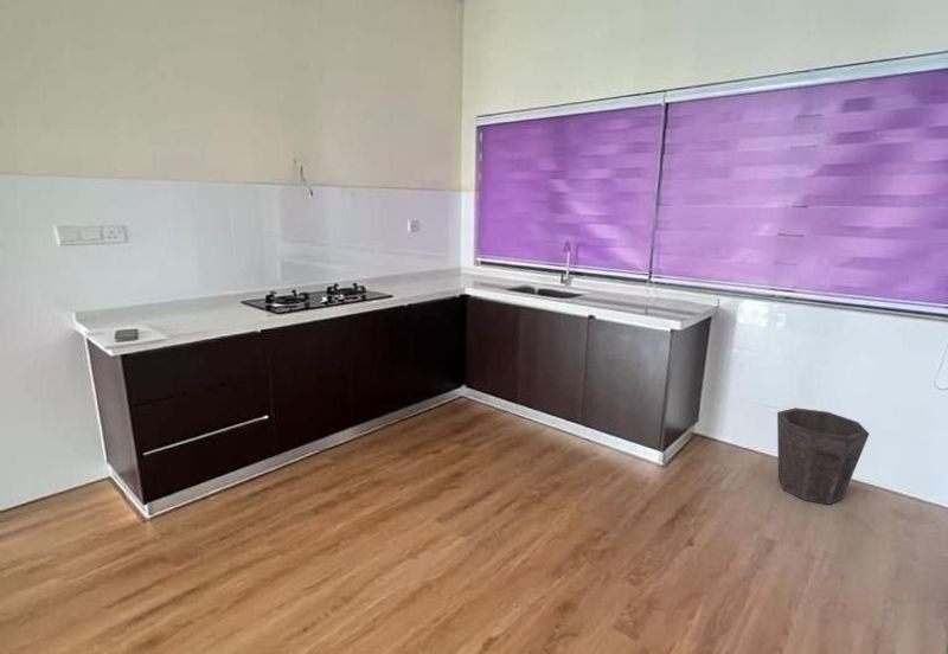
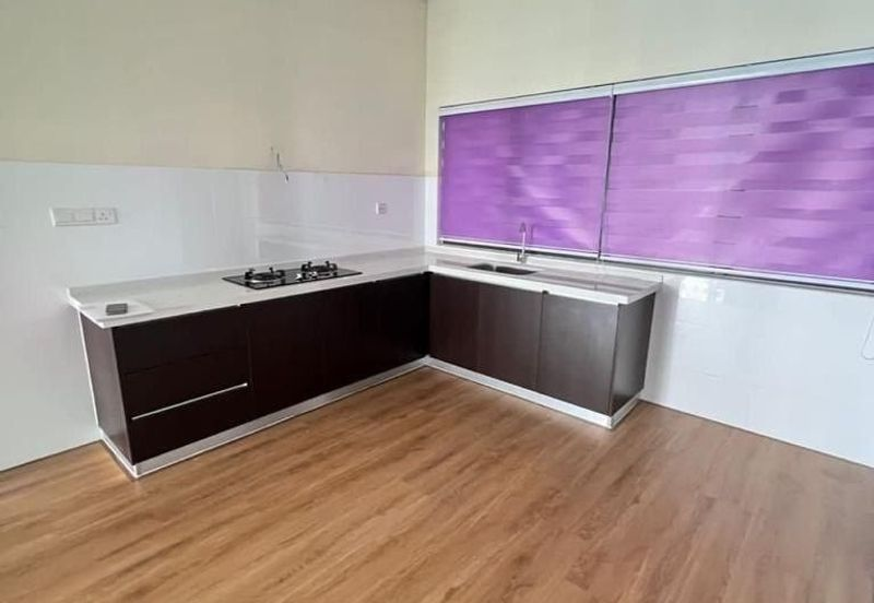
- waste bin (814, 456)
